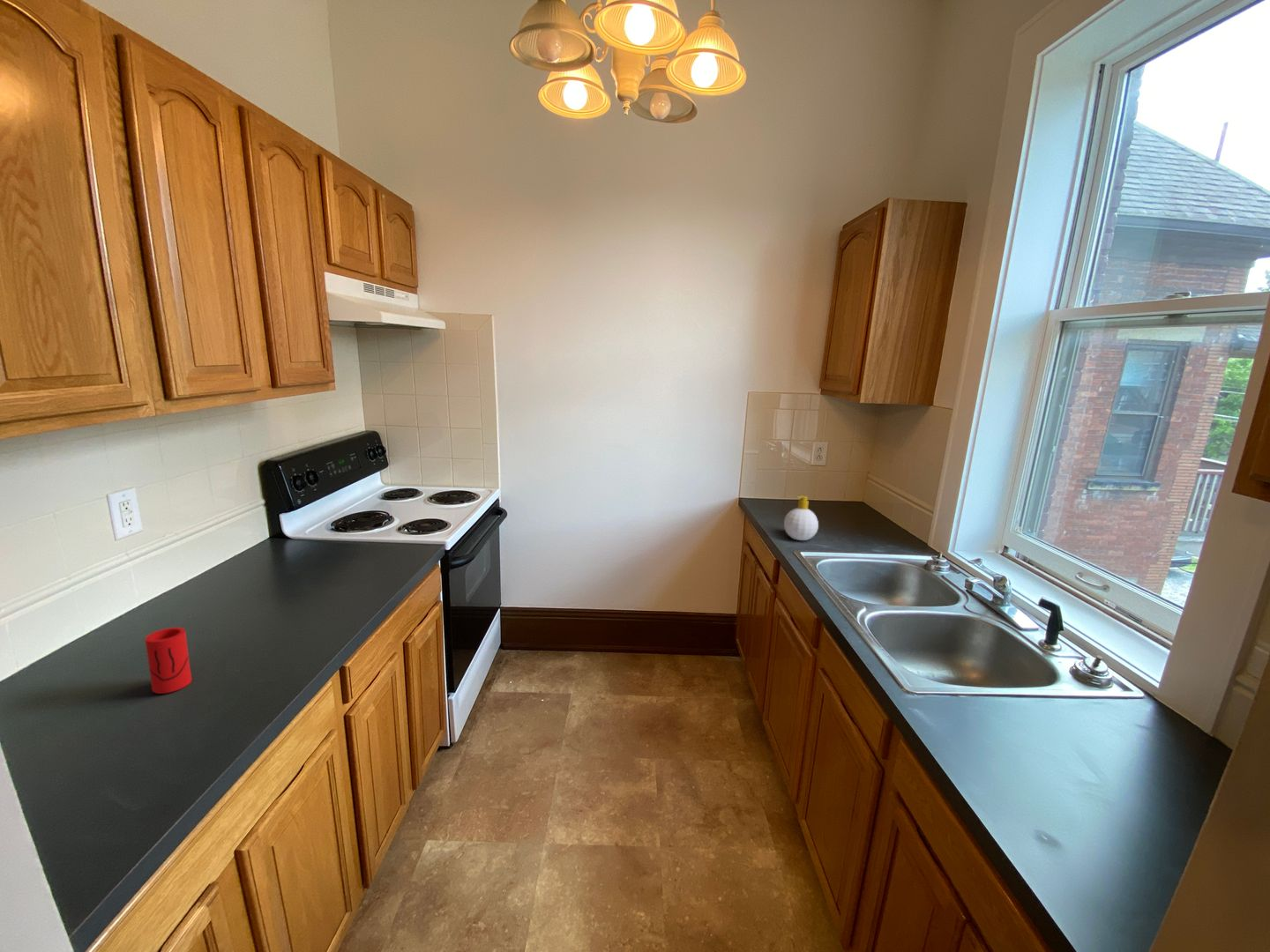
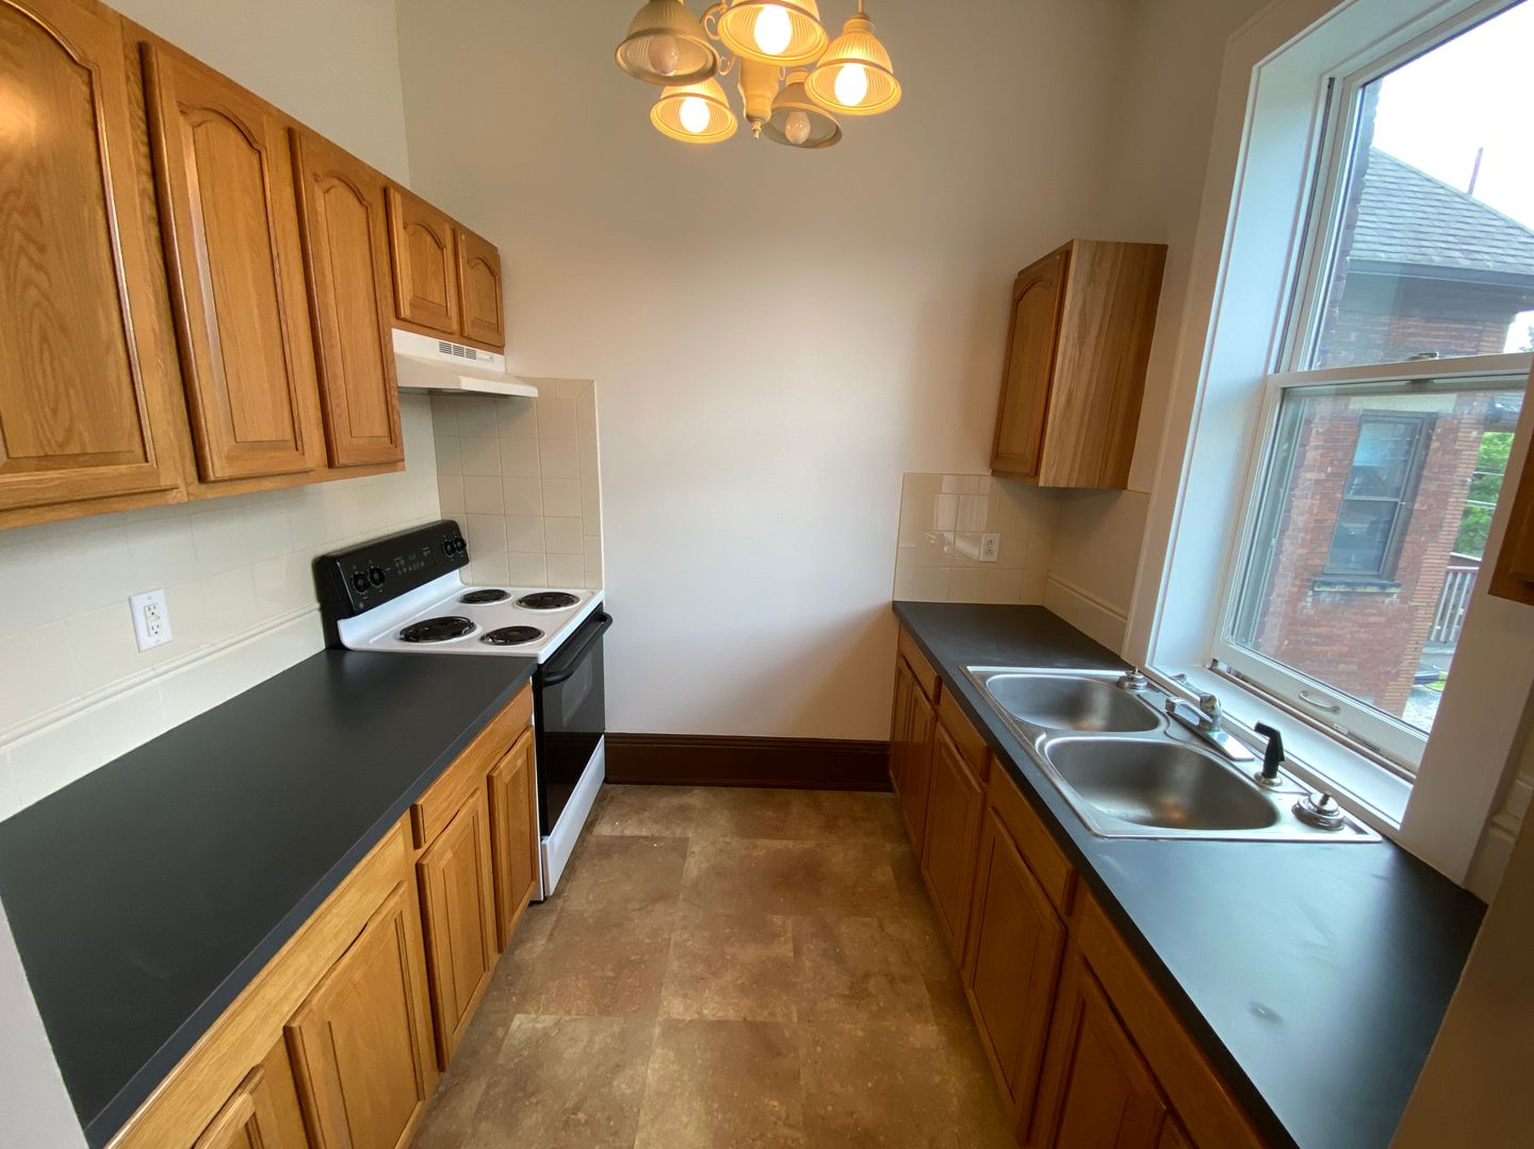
- cup (168, 659)
- soap bottle (802, 517)
